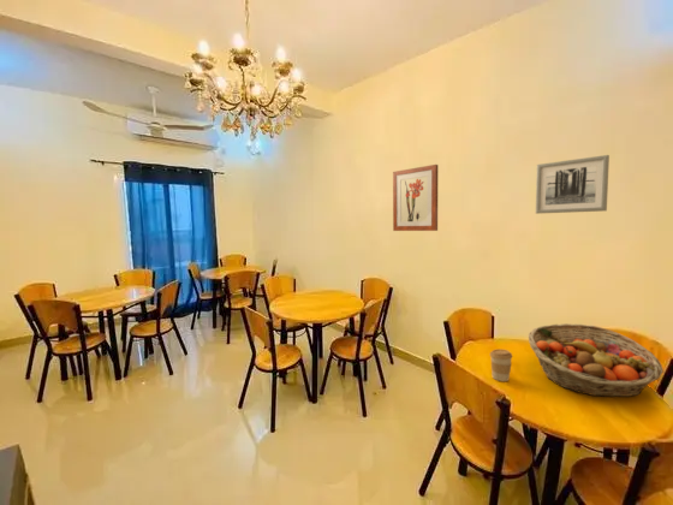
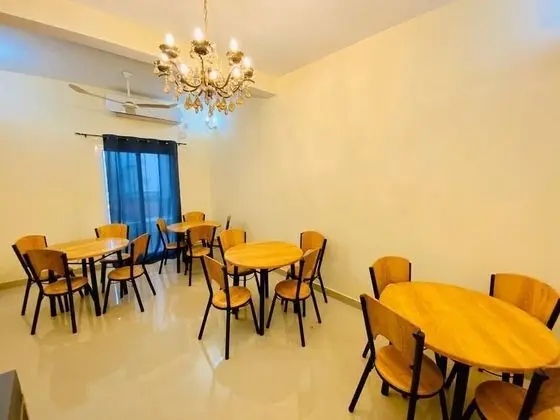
- fruit basket (589, 357)
- wall art (413, 200)
- coffee cup (500, 364)
- wall art (570, 186)
